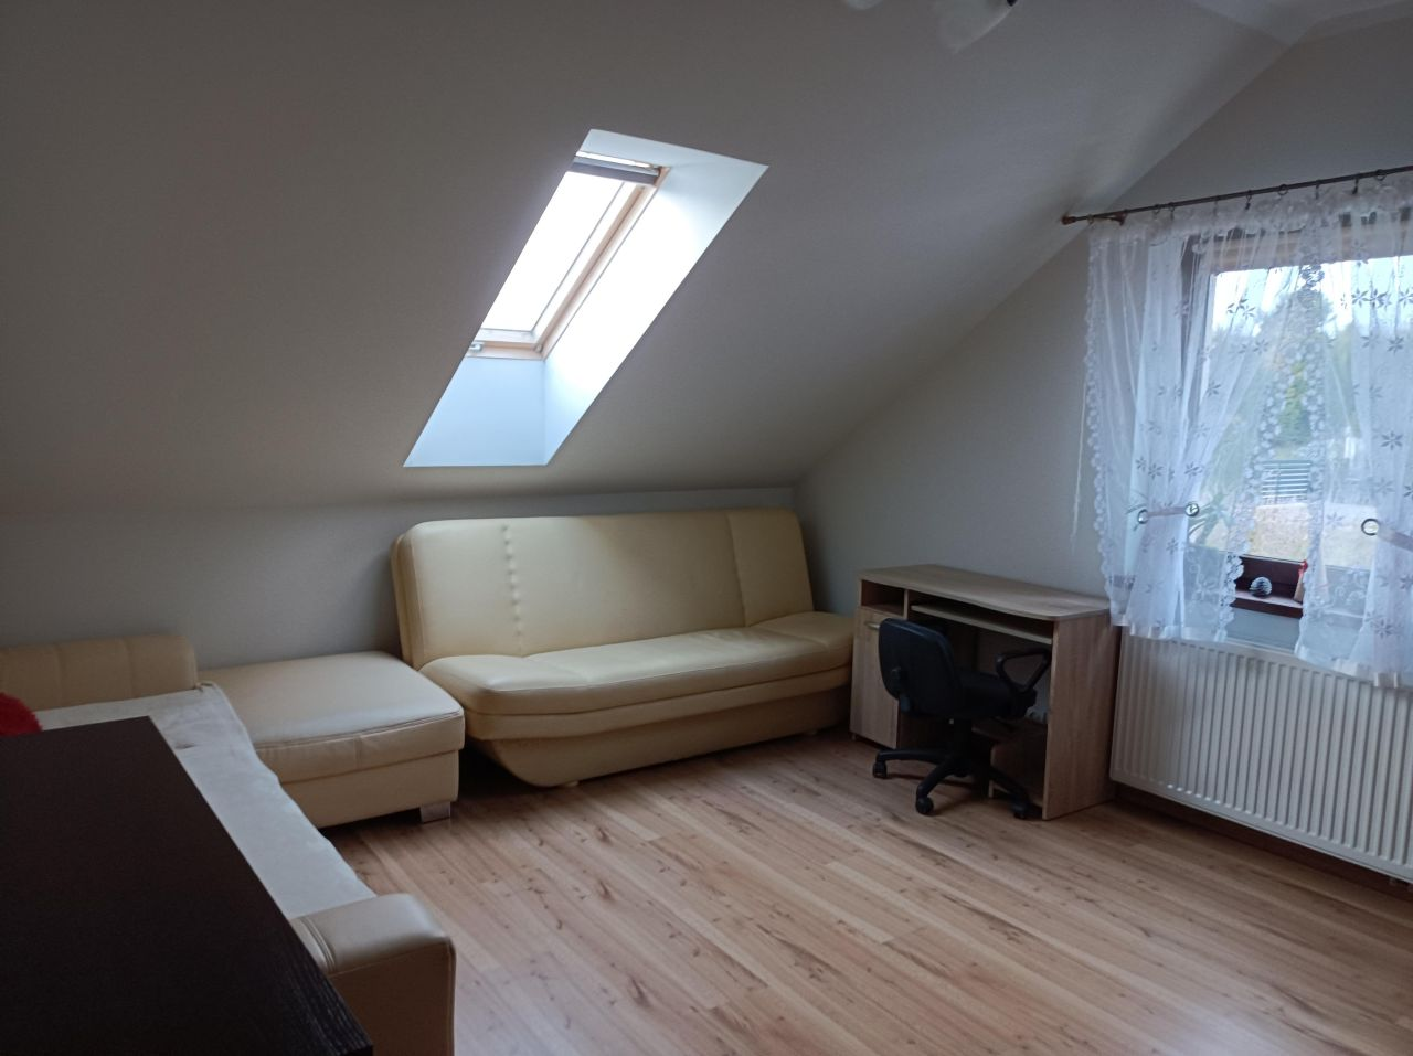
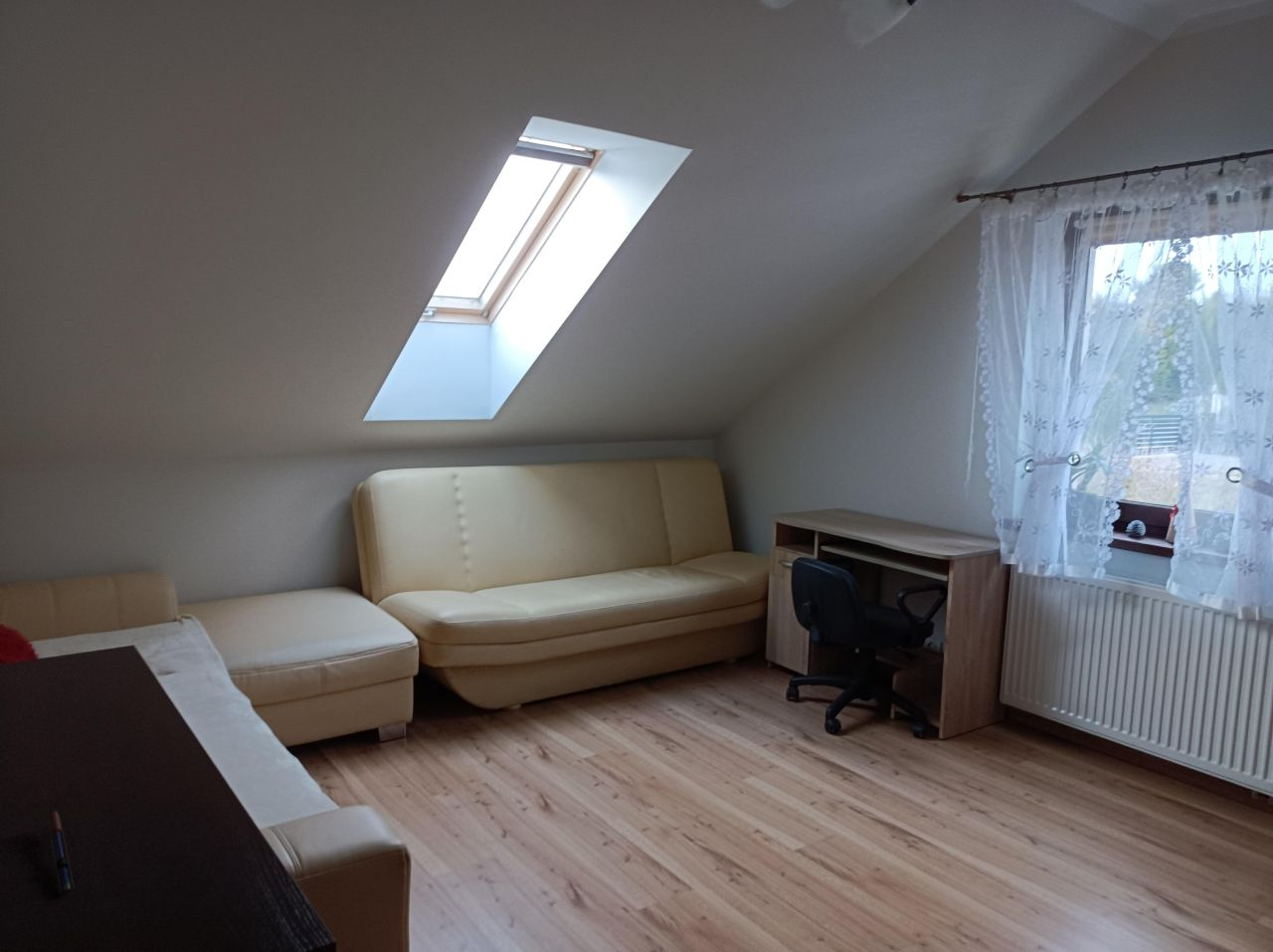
+ pen (60, 848)
